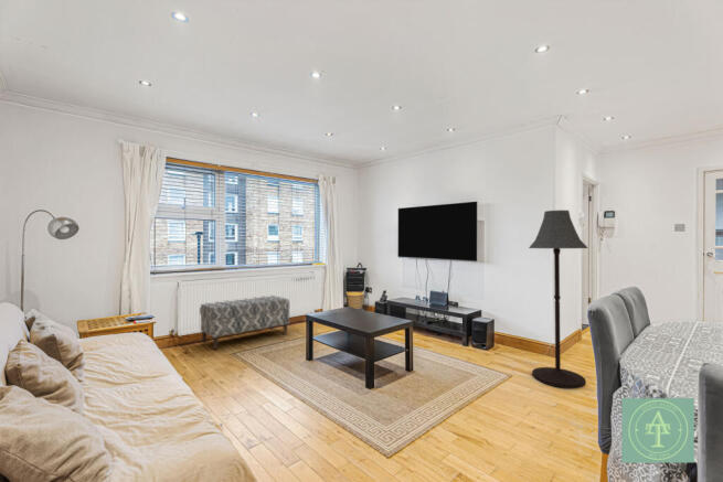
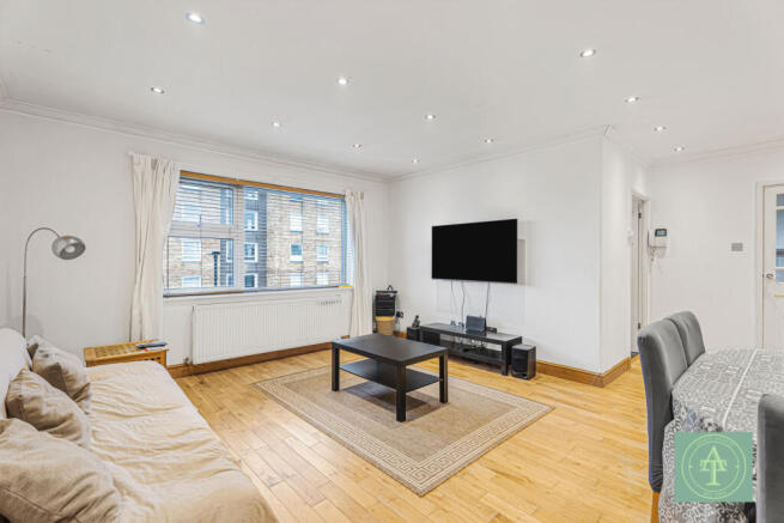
- floor lamp (556, 294)
- bench (246, 319)
